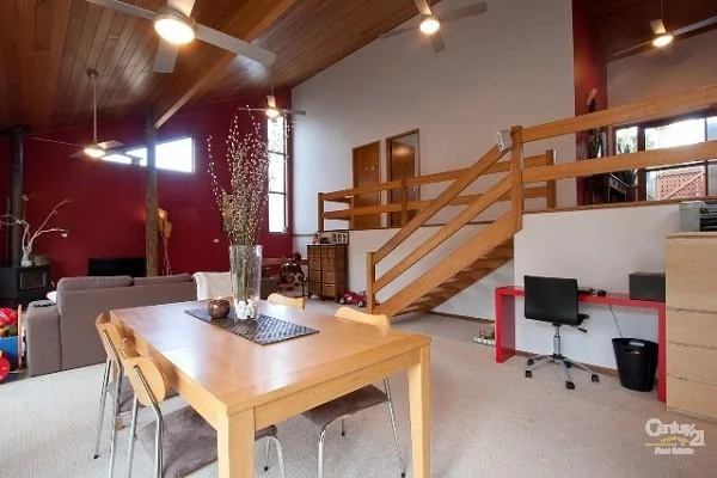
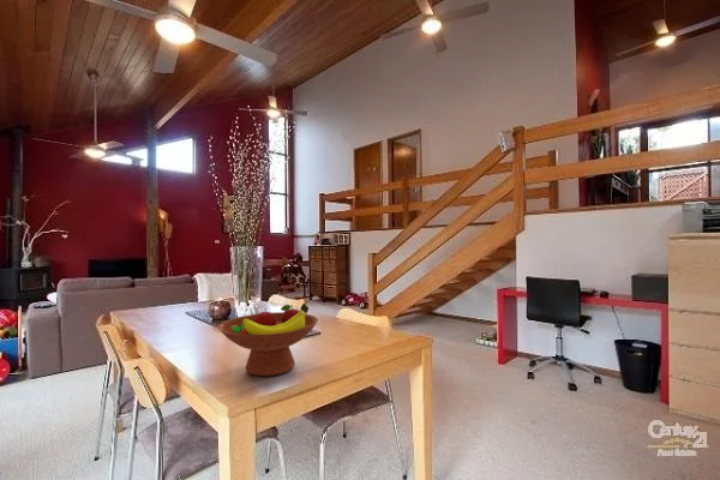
+ fruit bowl (270, 336)
